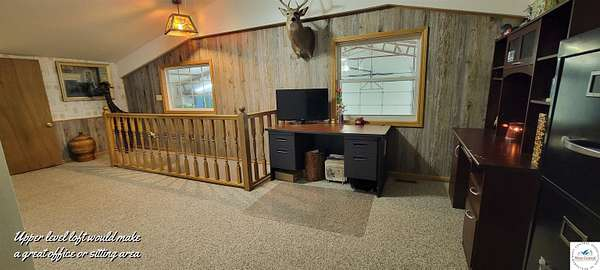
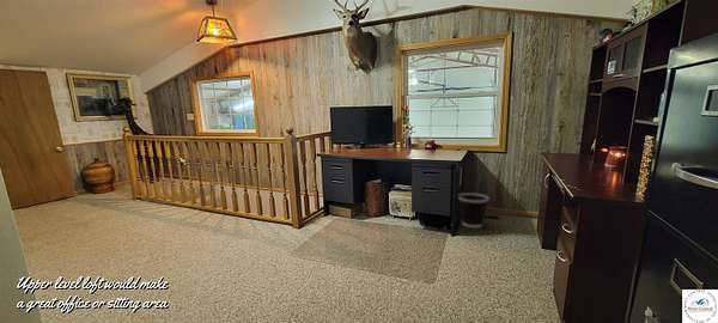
+ wastebasket (471, 209)
